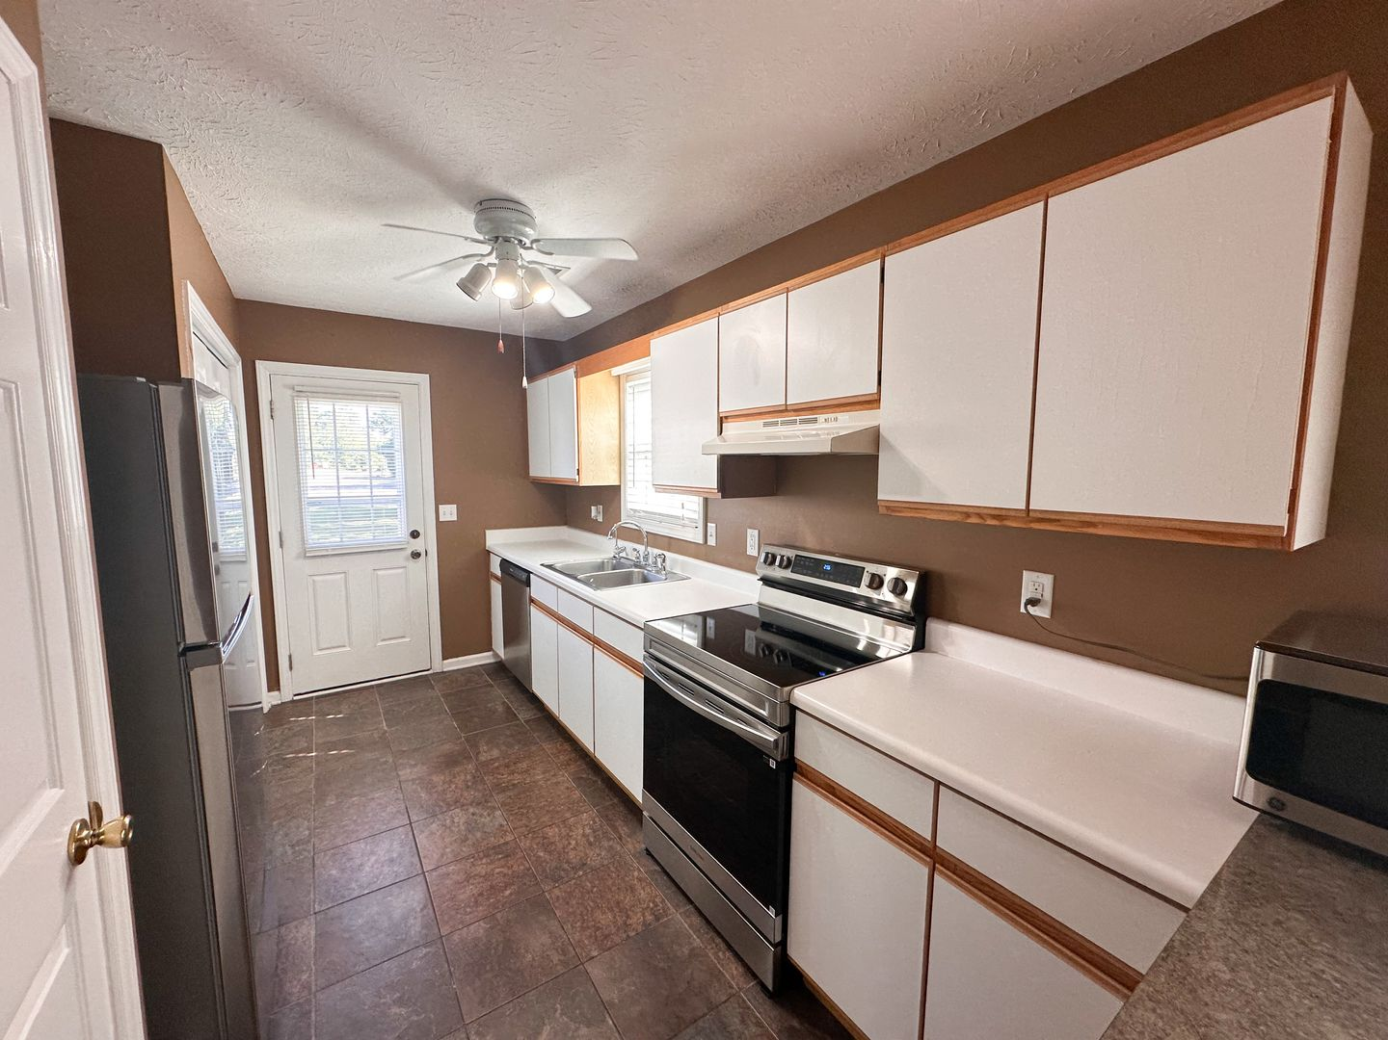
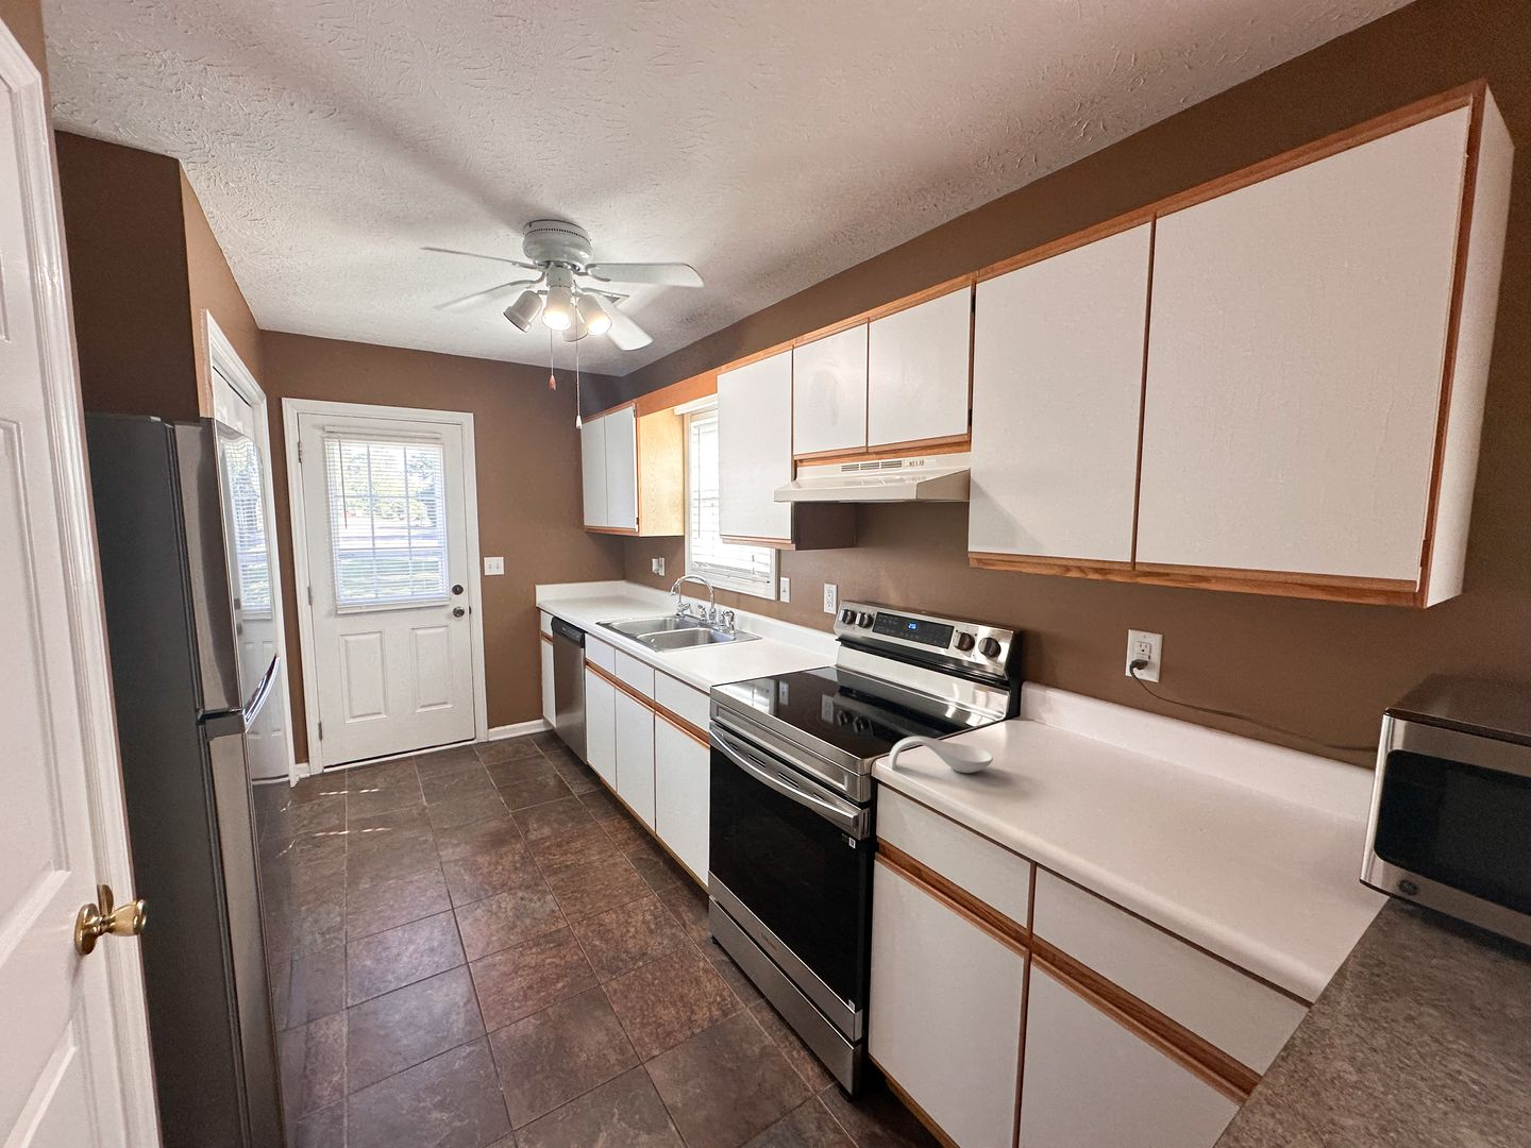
+ spoon rest (940, 752)
